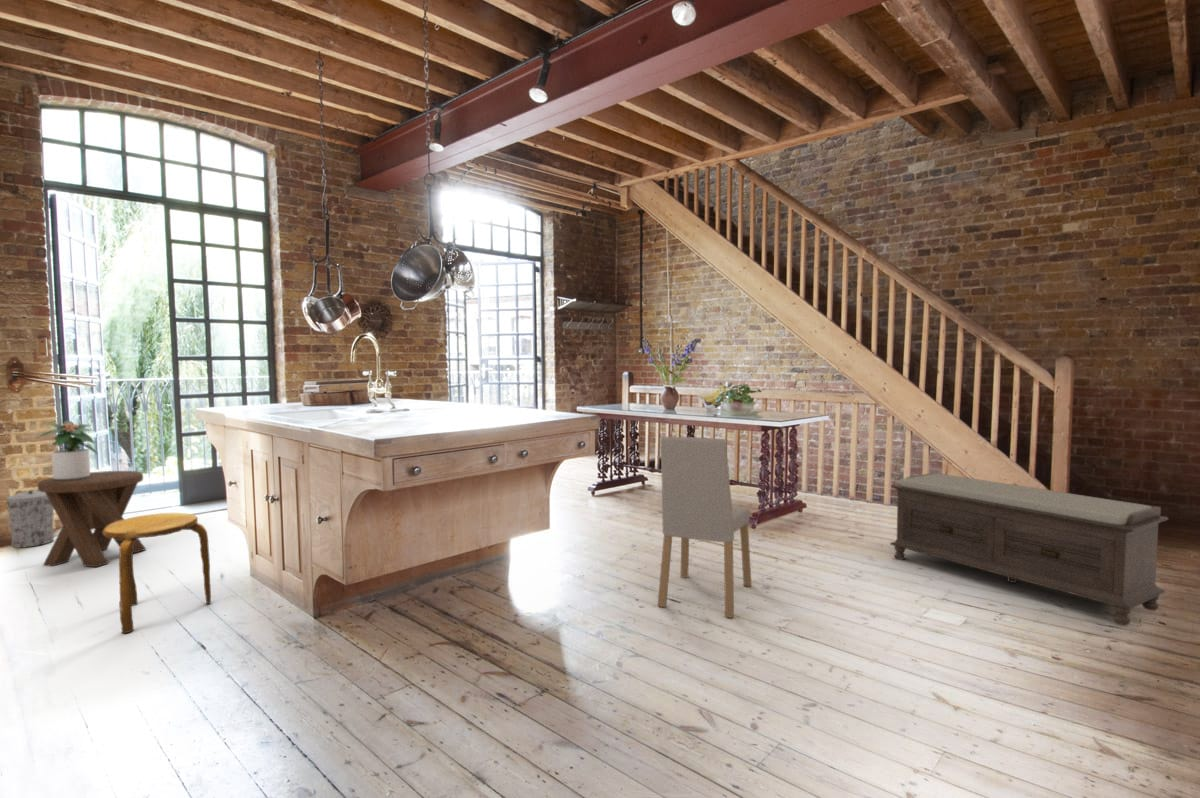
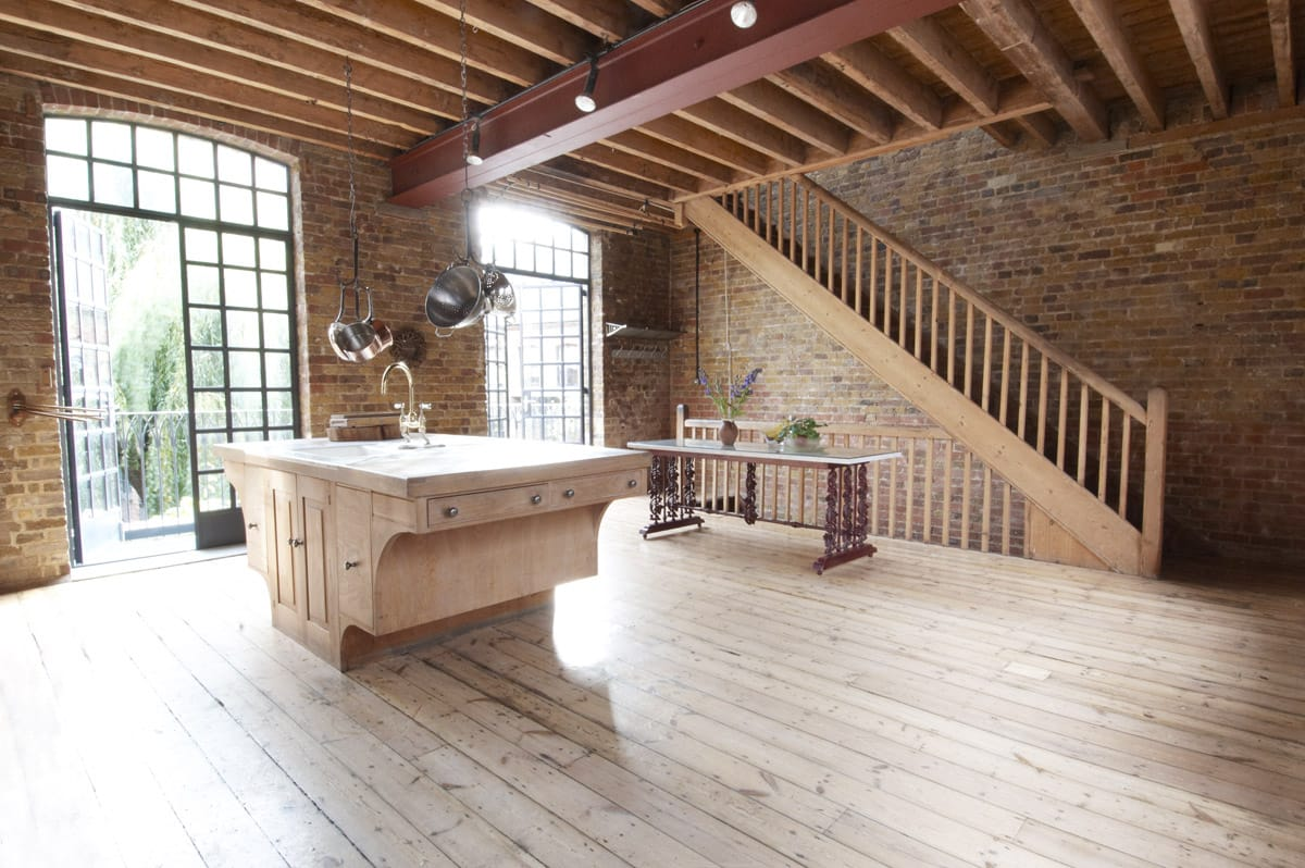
- bench (1011, 536)
- stool (133, 572)
- dining chair (705, 514)
- potted plant (70, 449)
- music stool (94, 517)
- trash can (31, 517)
